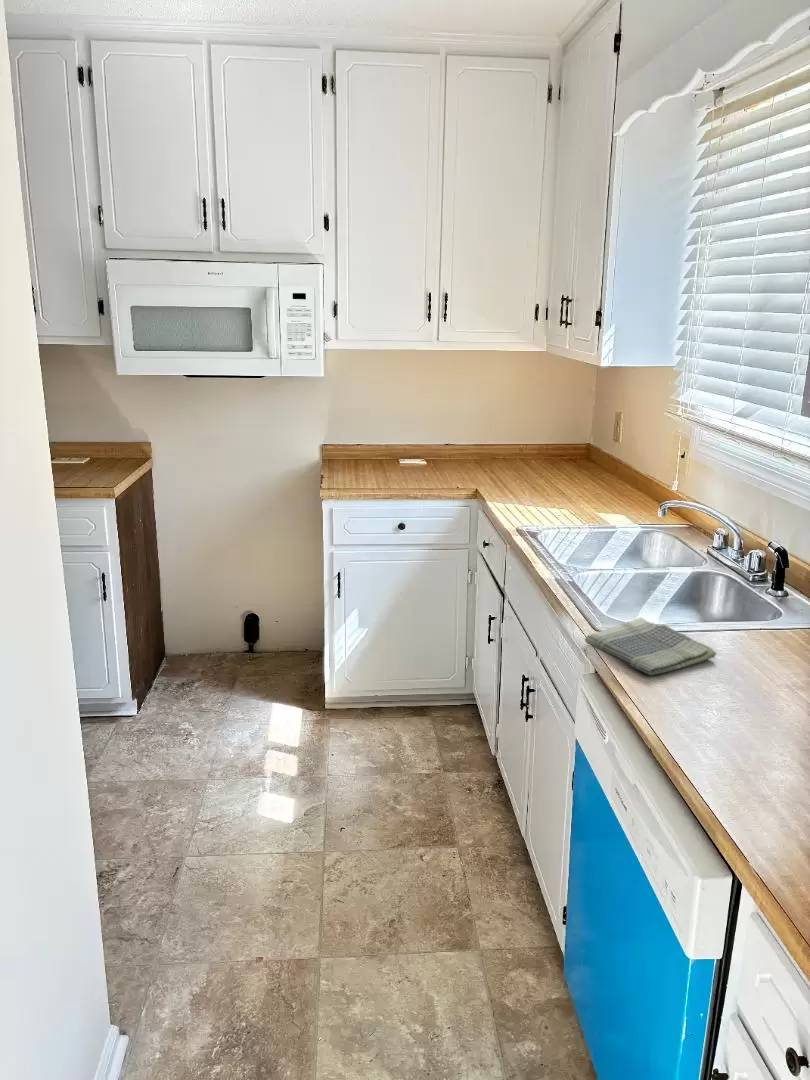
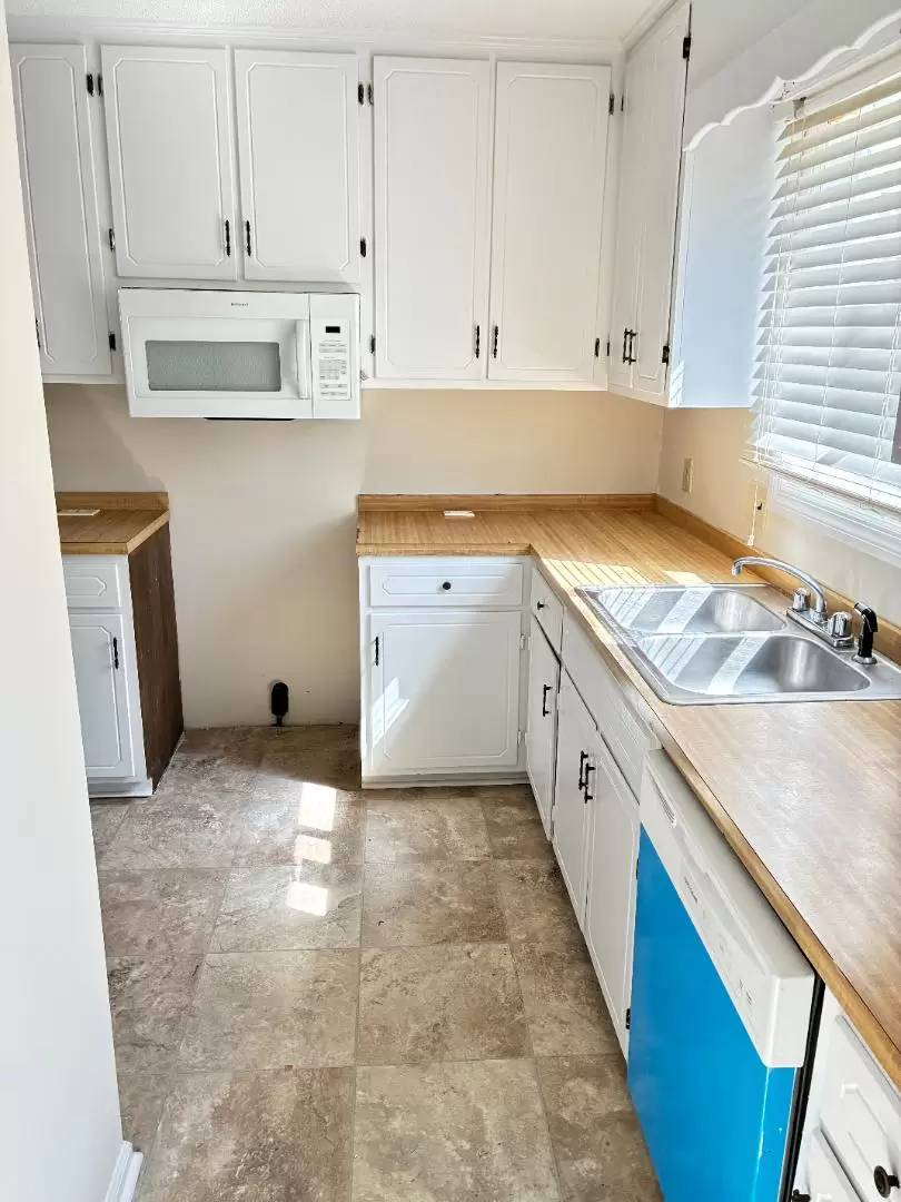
- dish towel (650, 644)
